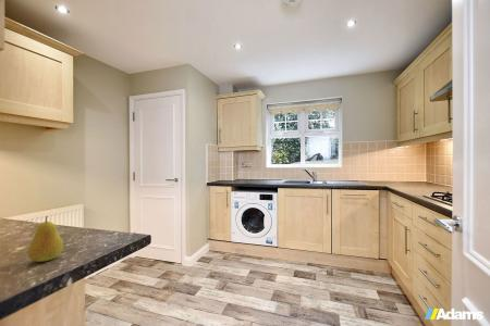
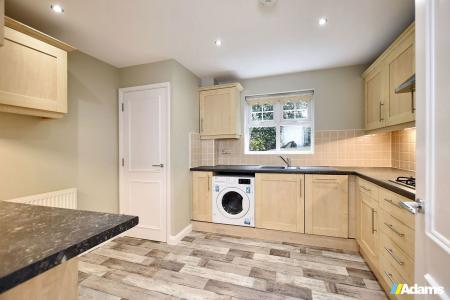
- fruit (46, 237)
